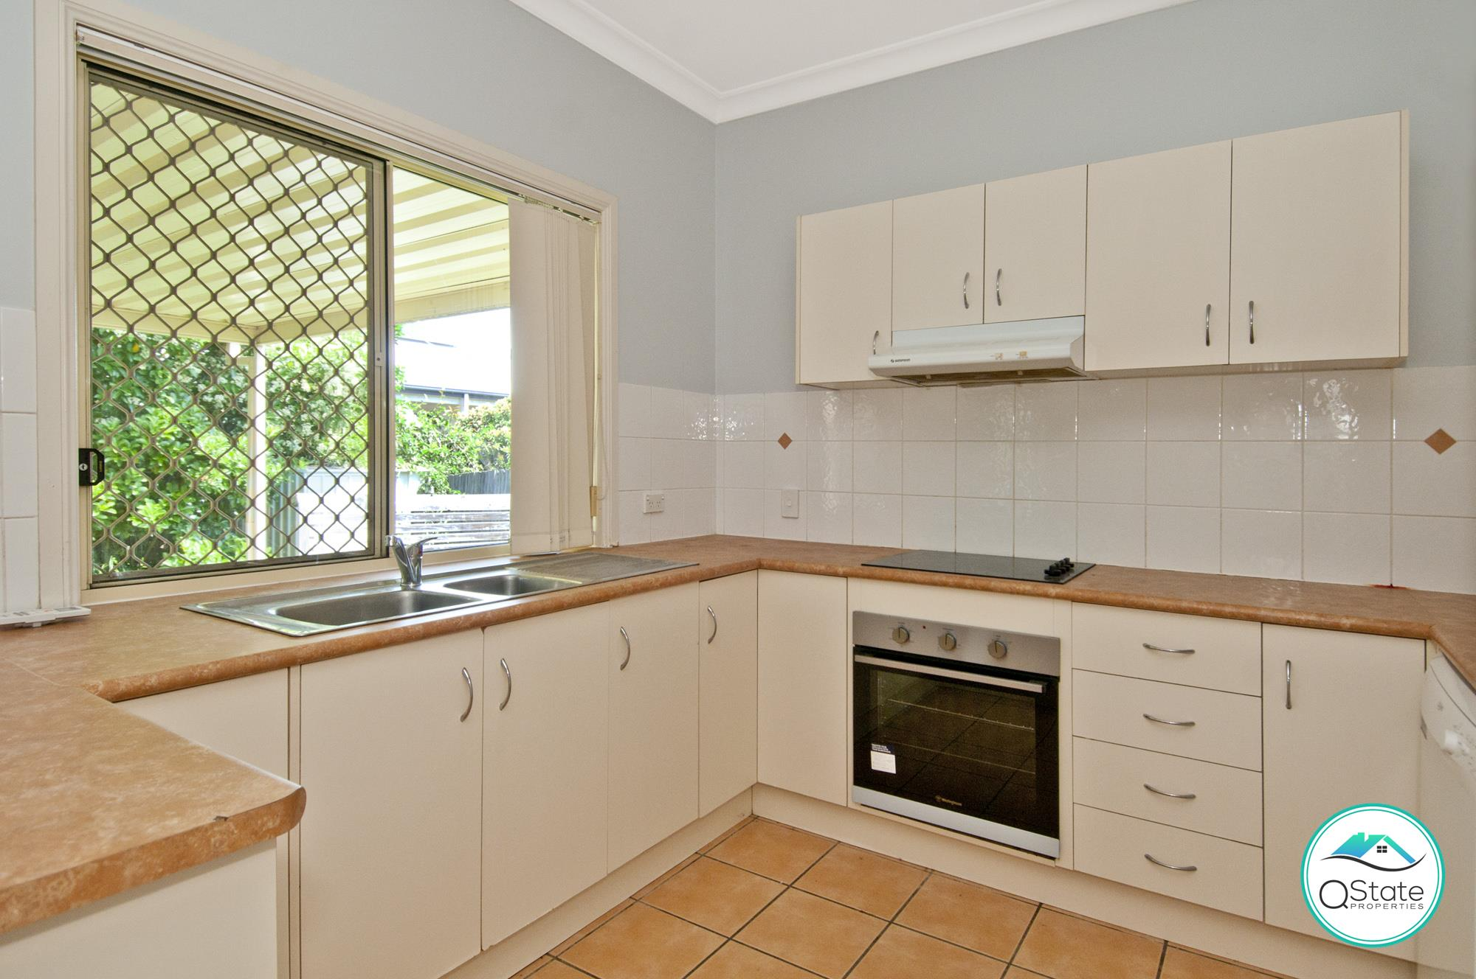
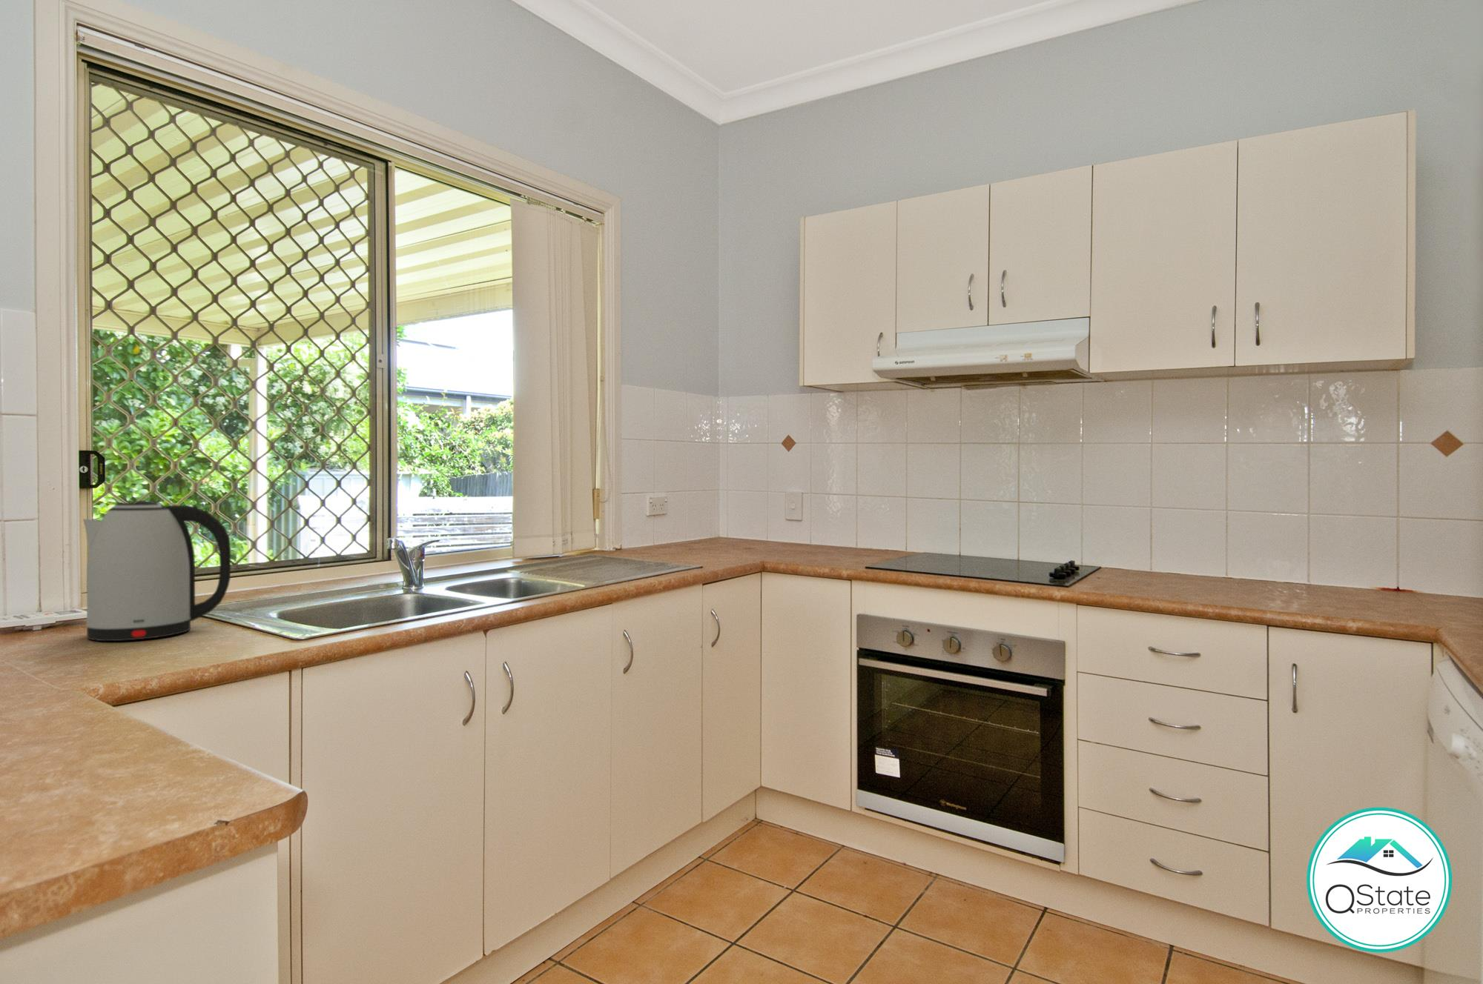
+ kettle (159, 566)
